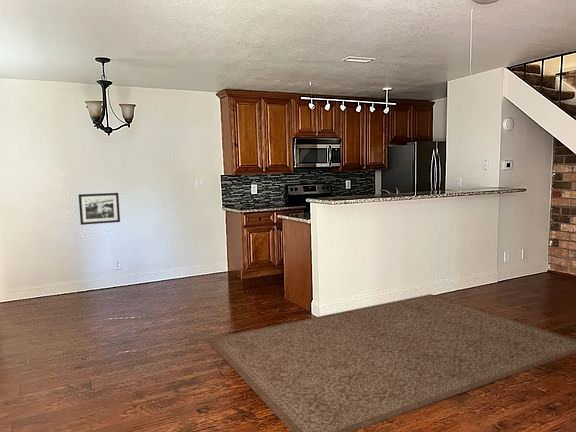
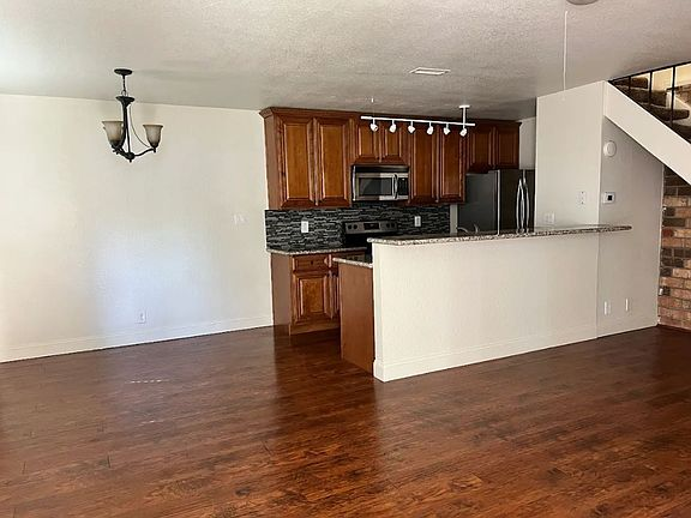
- rug (391, 342)
- picture frame (99, 208)
